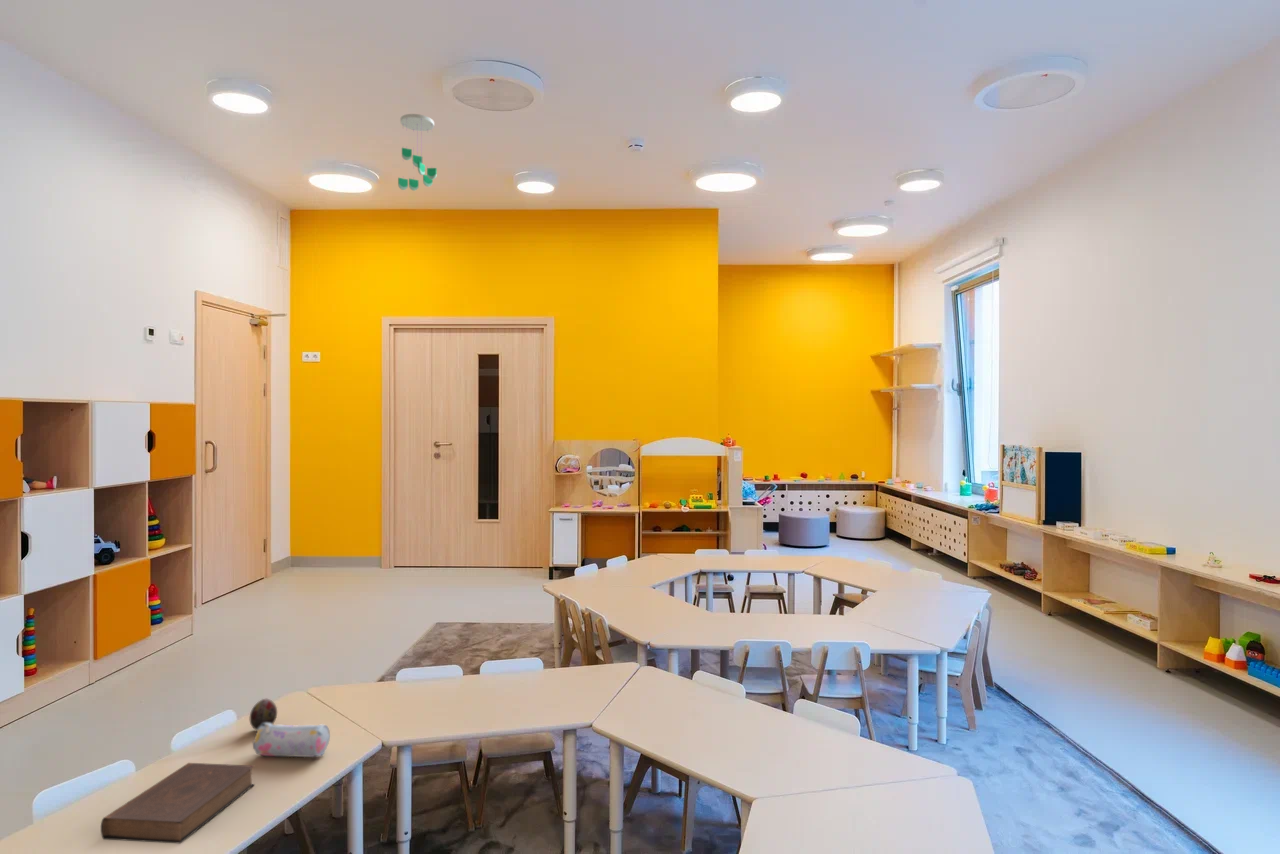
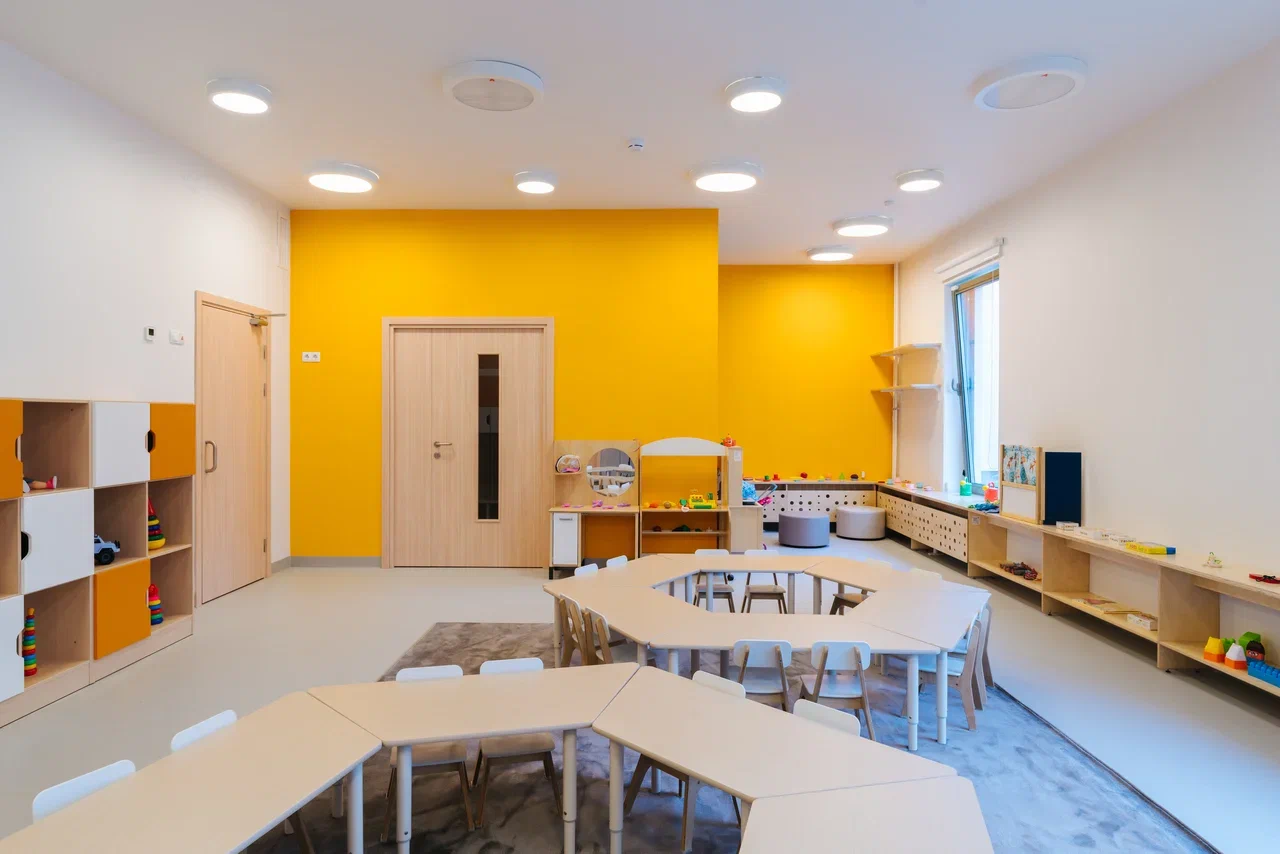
- ceiling mobile (417, 155)
- decorative egg (263, 714)
- book (183, 799)
- pencil case (292, 738)
